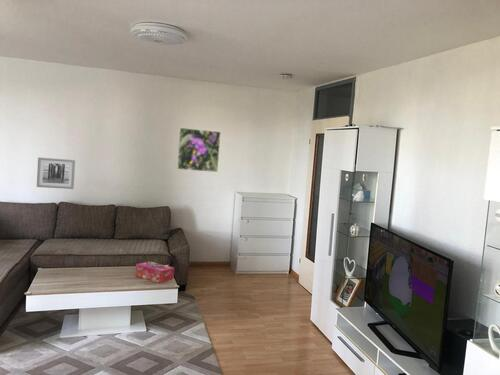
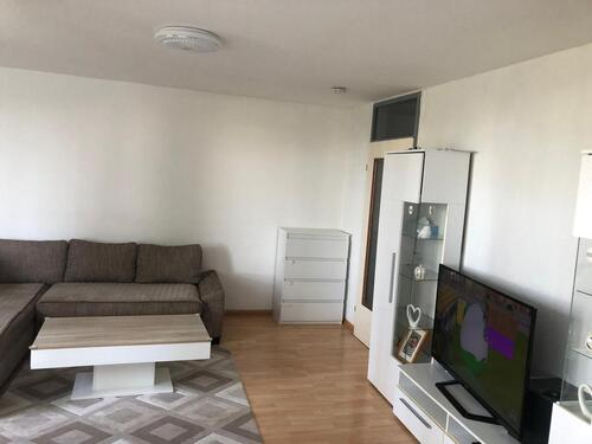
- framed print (198, 150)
- wall art (56, 173)
- tissue box (154, 271)
